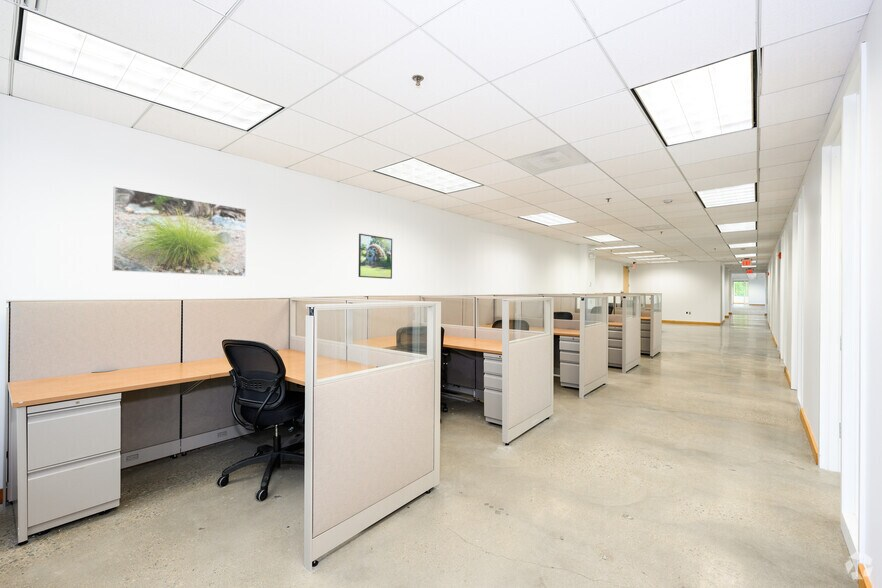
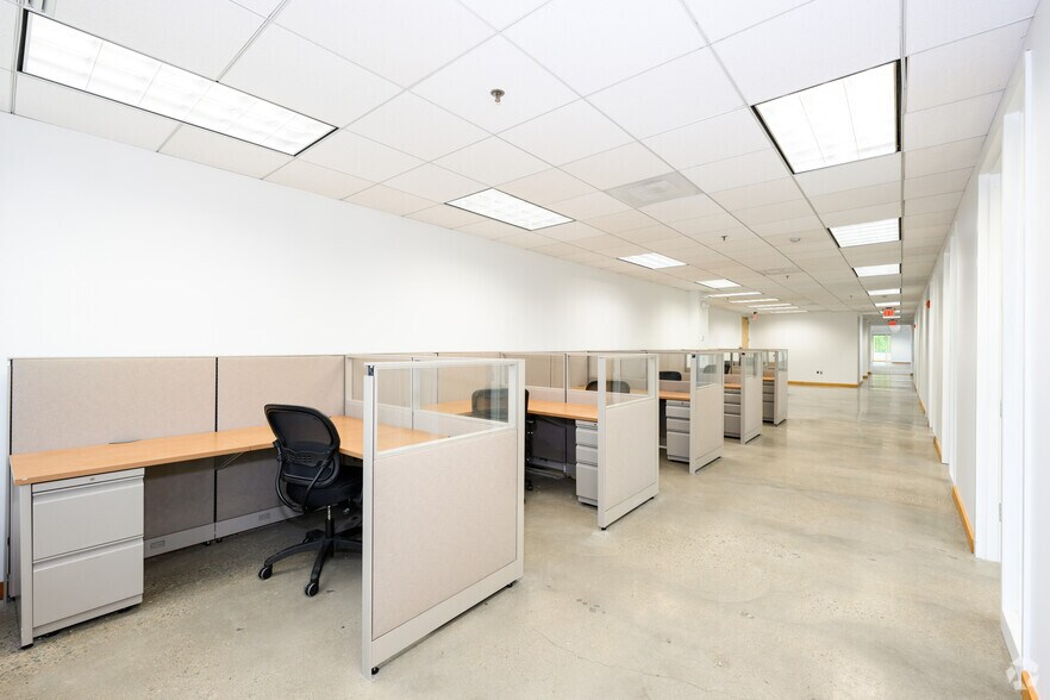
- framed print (376, 257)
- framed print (186, 236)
